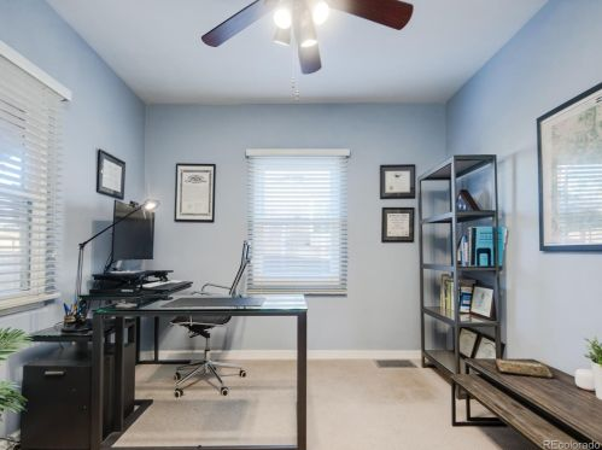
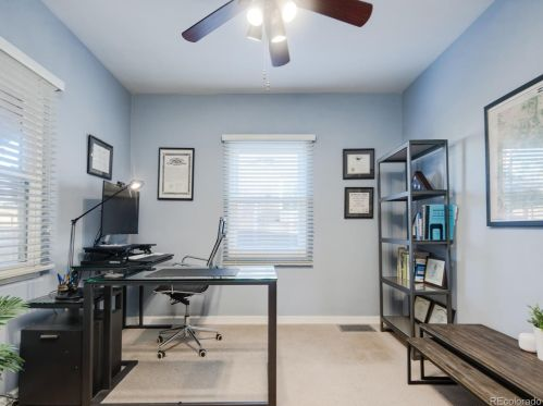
- book (521, 367)
